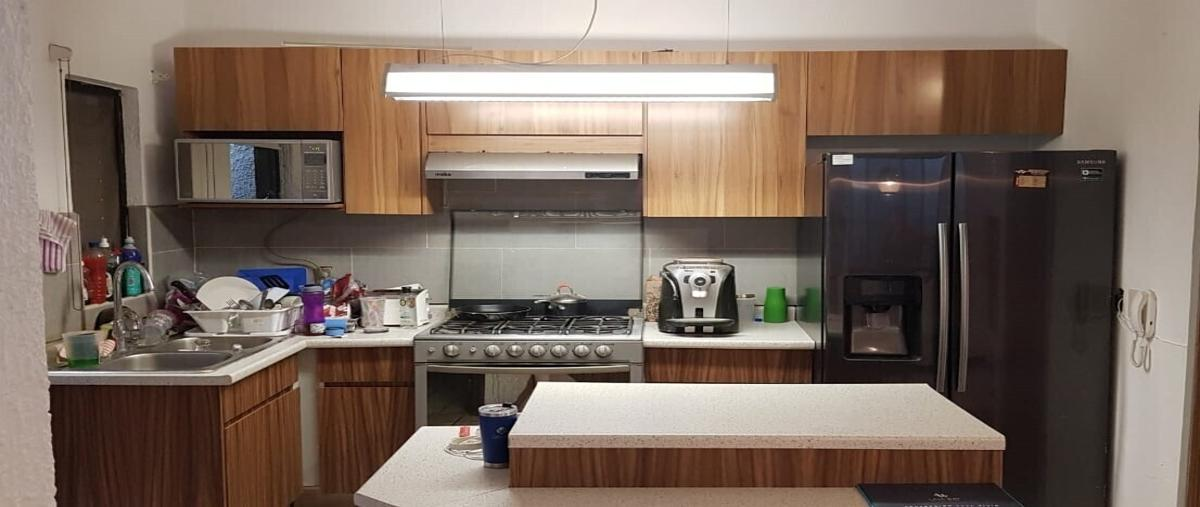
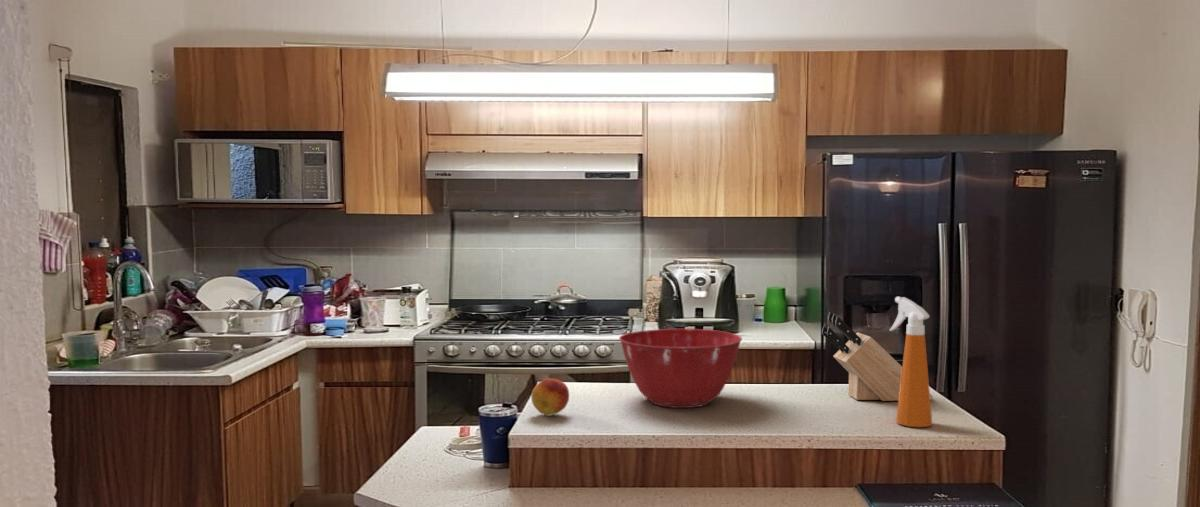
+ mixing bowl (679, 369)
+ spray bottle (908, 359)
+ knife block (875, 355)
+ fruit (550, 397)
